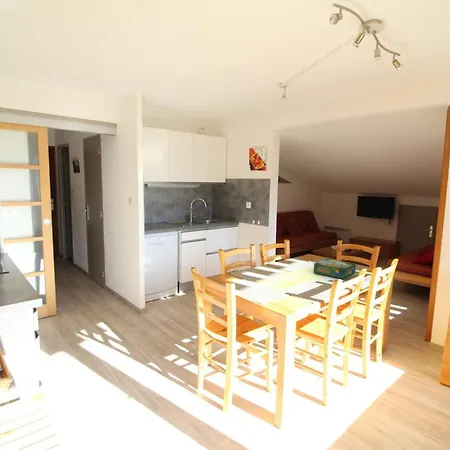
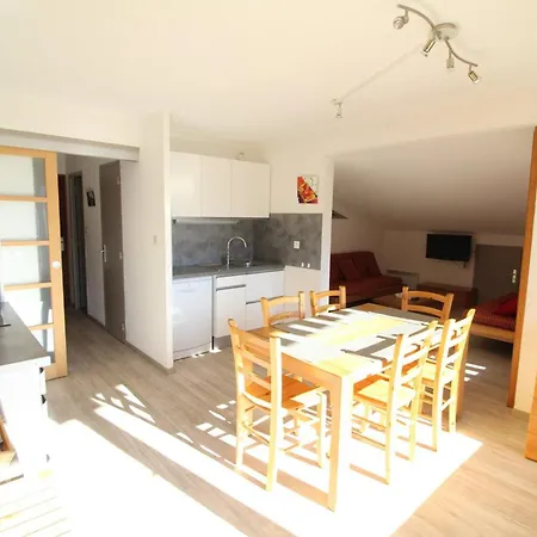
- board game (334, 268)
